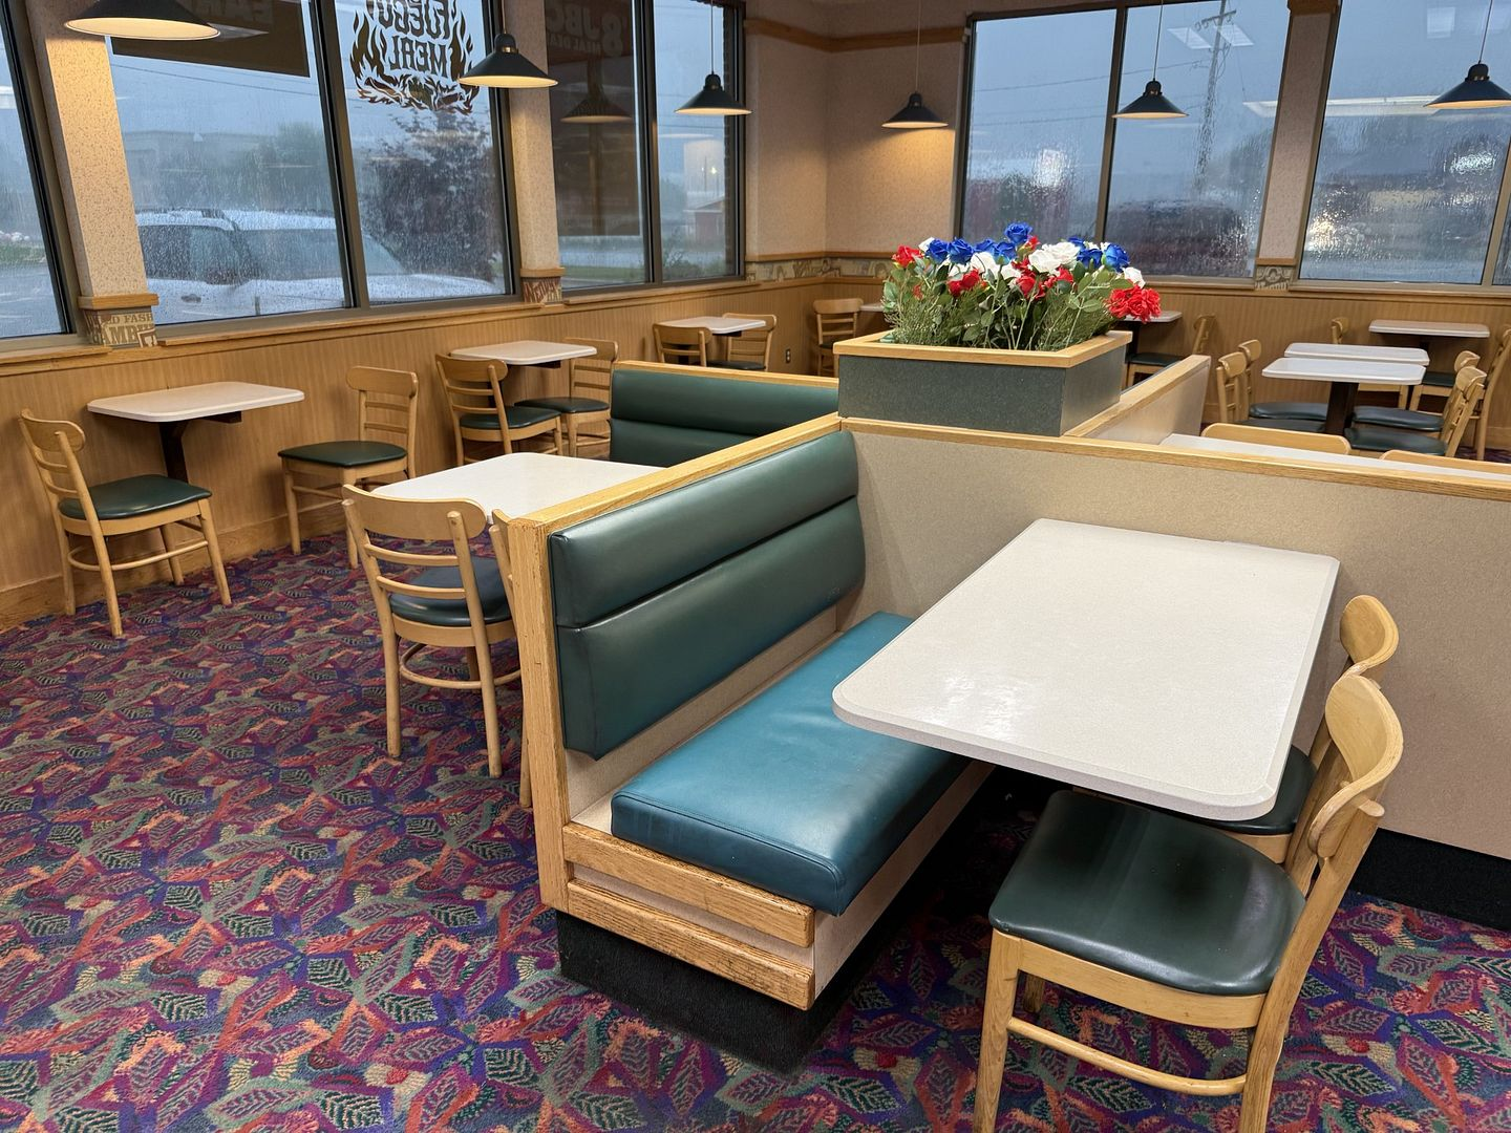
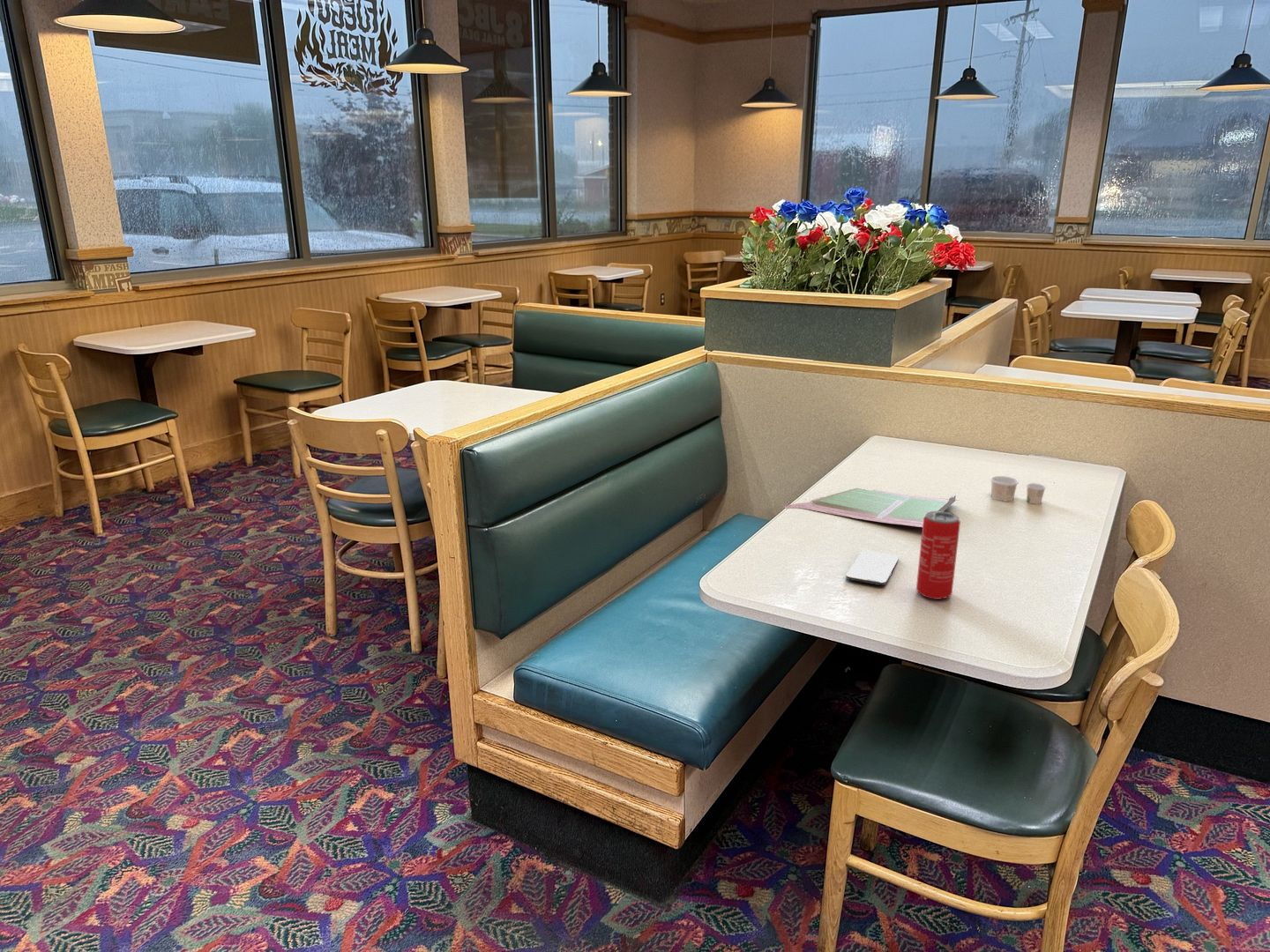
+ food tray (873, 497)
+ paper cup (1015, 489)
+ smartphone (872, 567)
+ beverage can (938, 555)
